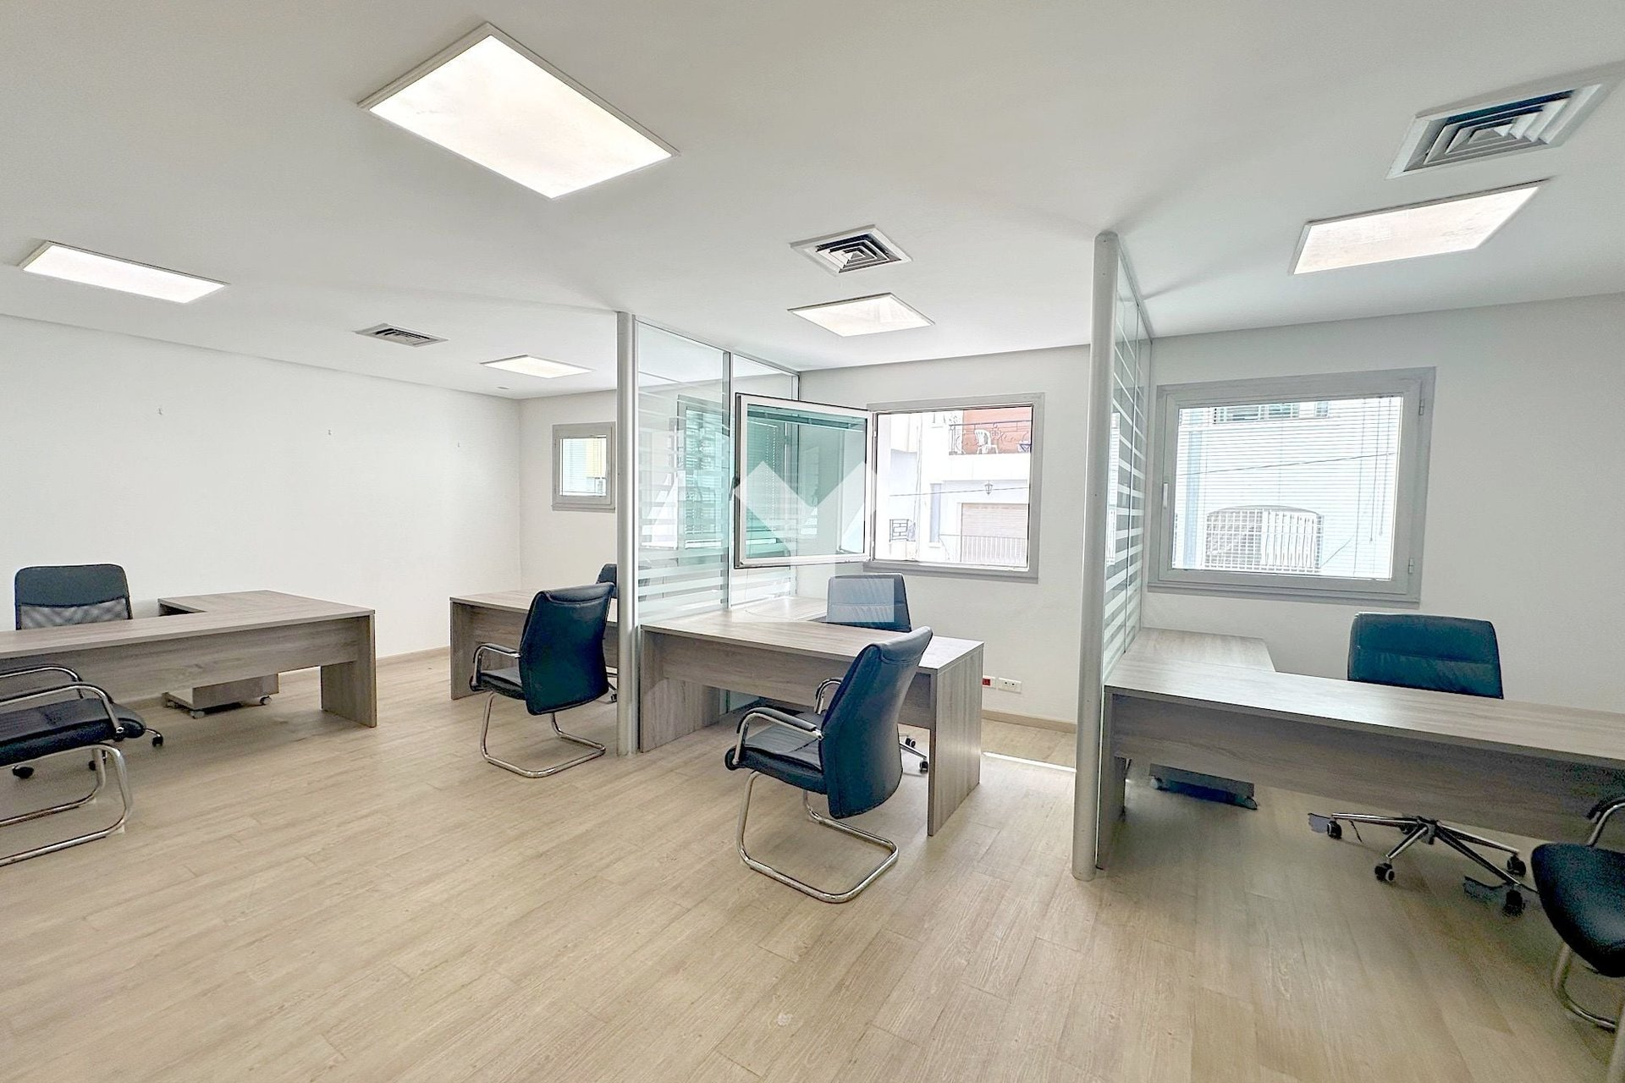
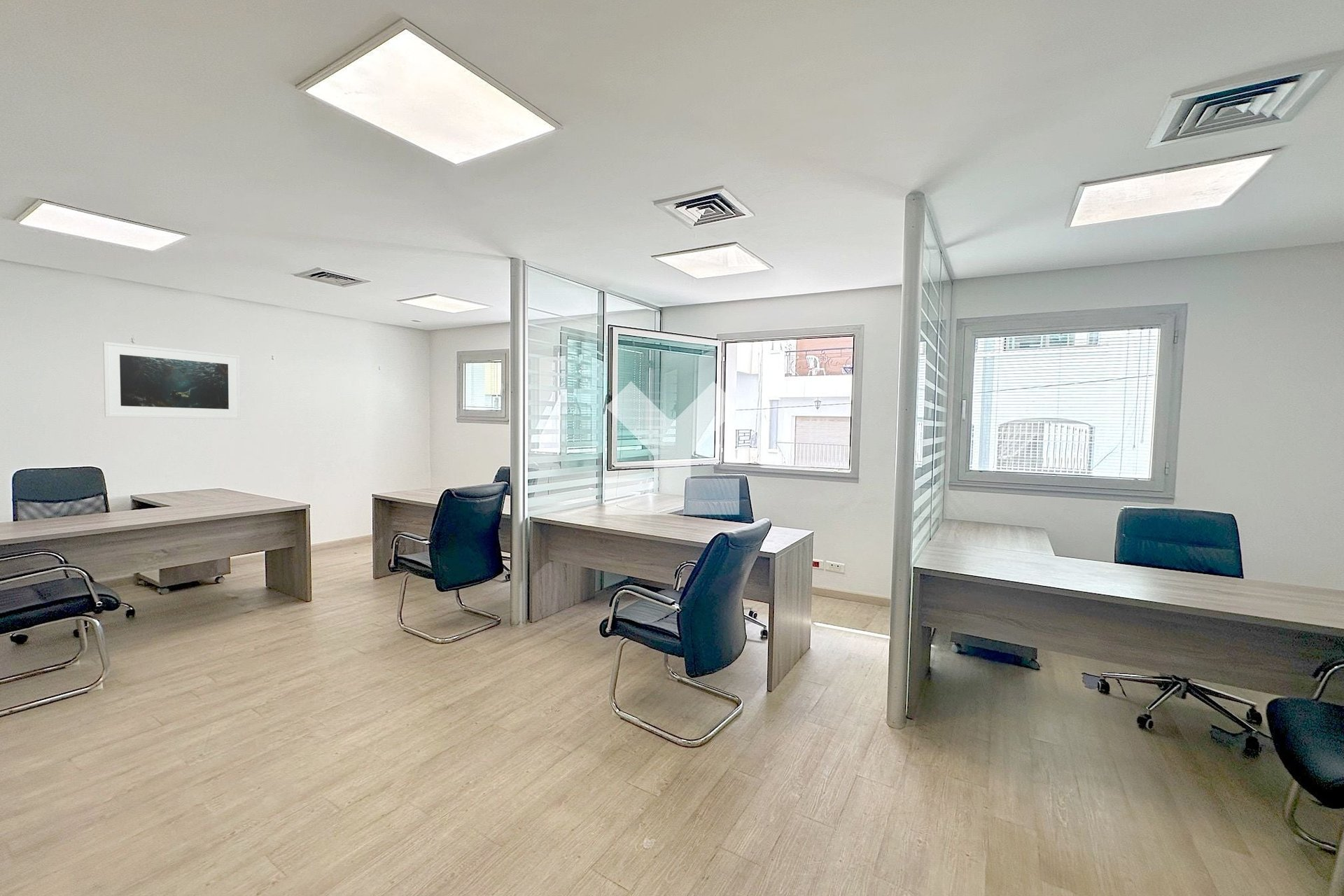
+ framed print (177, 384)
